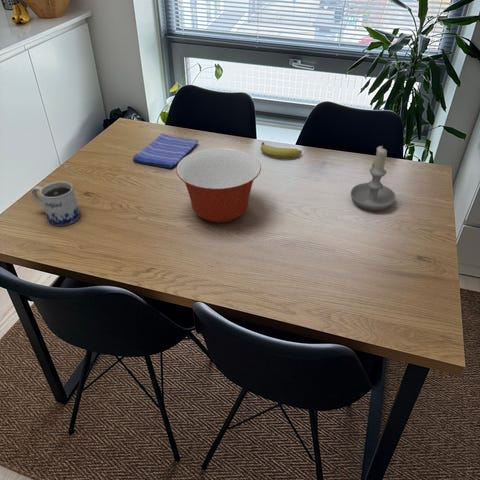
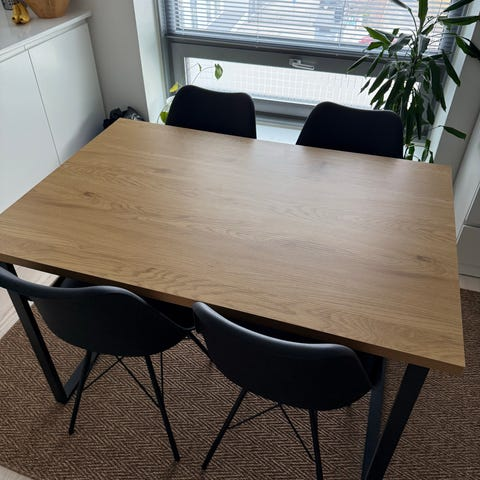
- mug (56, 202)
- mixing bowl (219, 189)
- fruit (277, 149)
- candle (377, 175)
- dish towel (166, 149)
